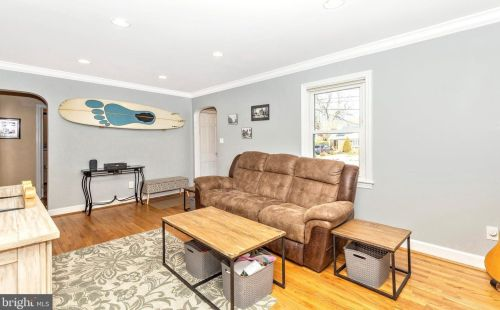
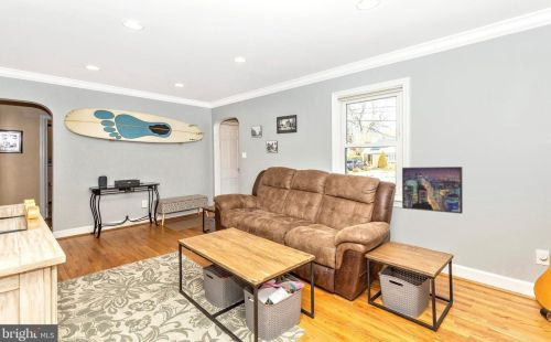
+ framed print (430, 189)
